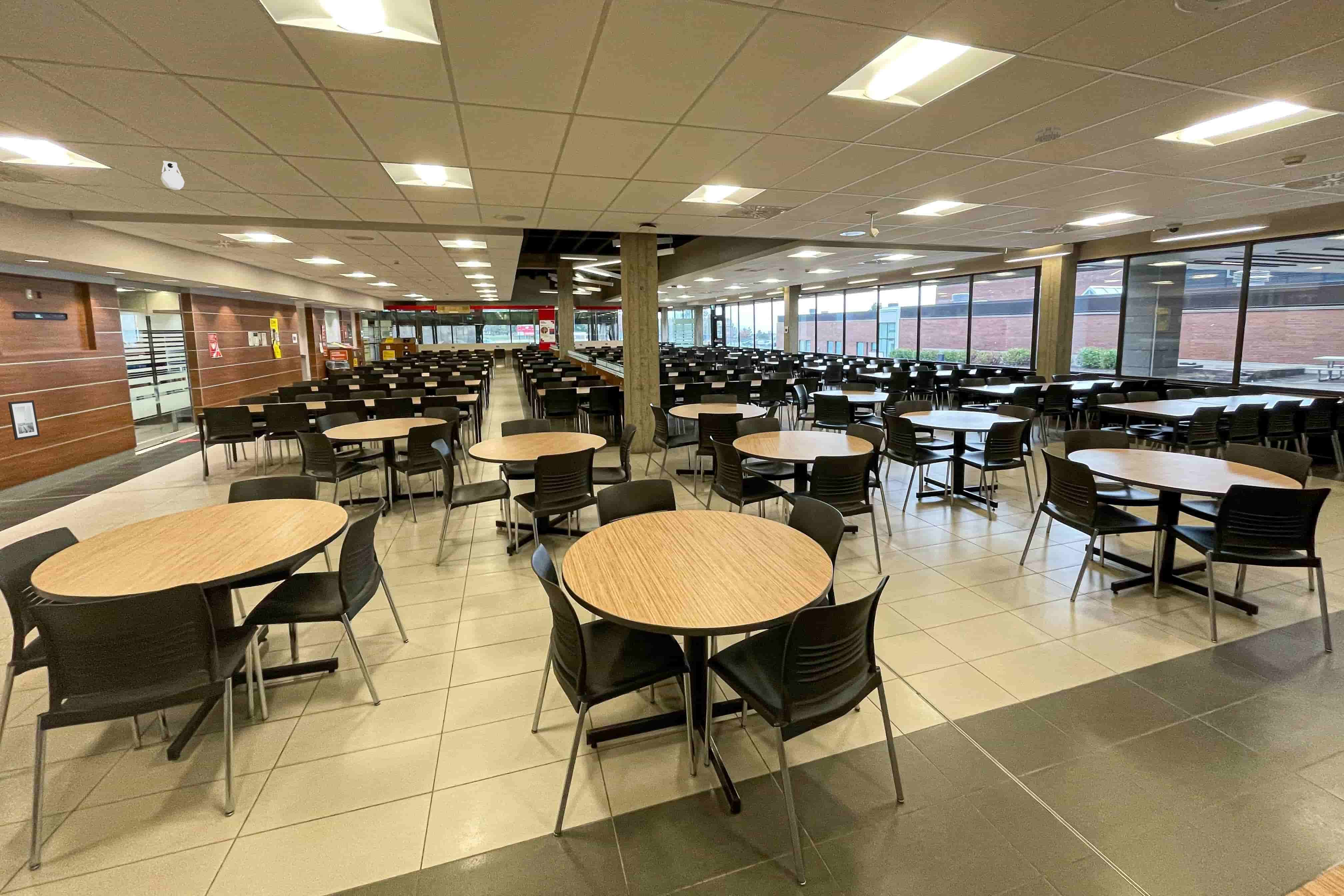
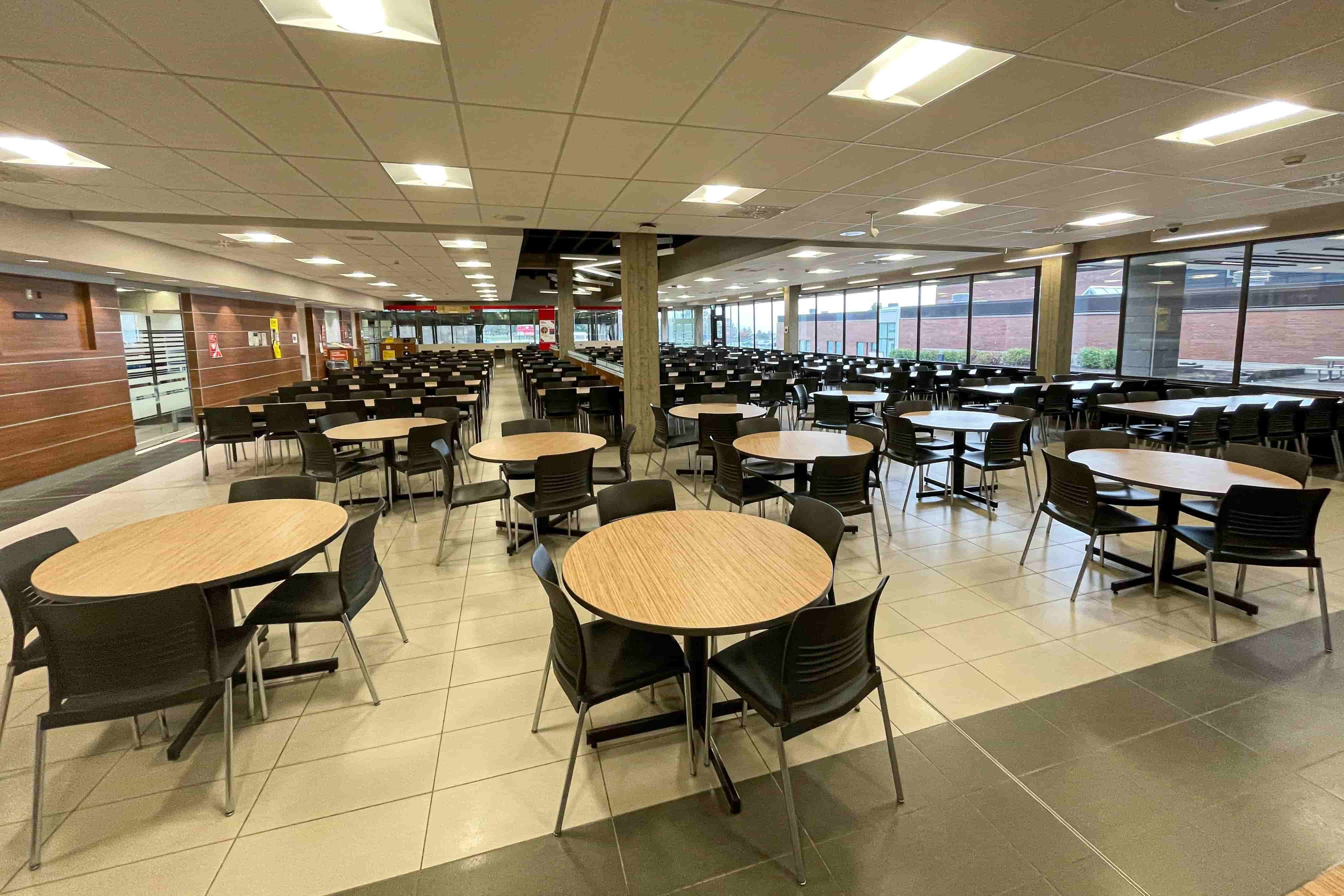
- wall art (24, 420)
- security camera (171, 168)
- smoke detector (1048, 134)
